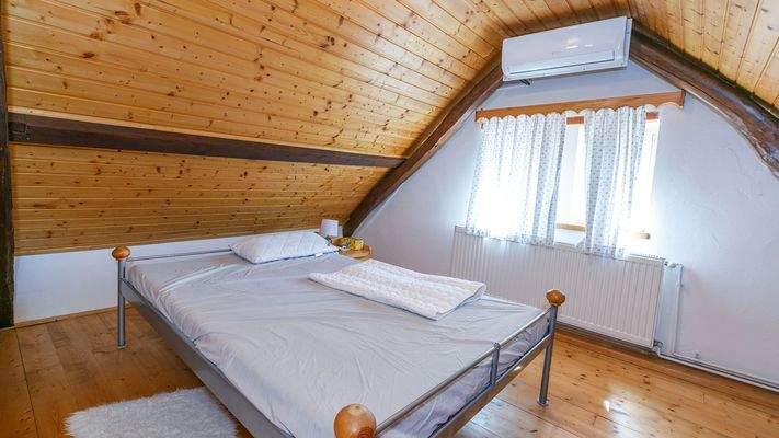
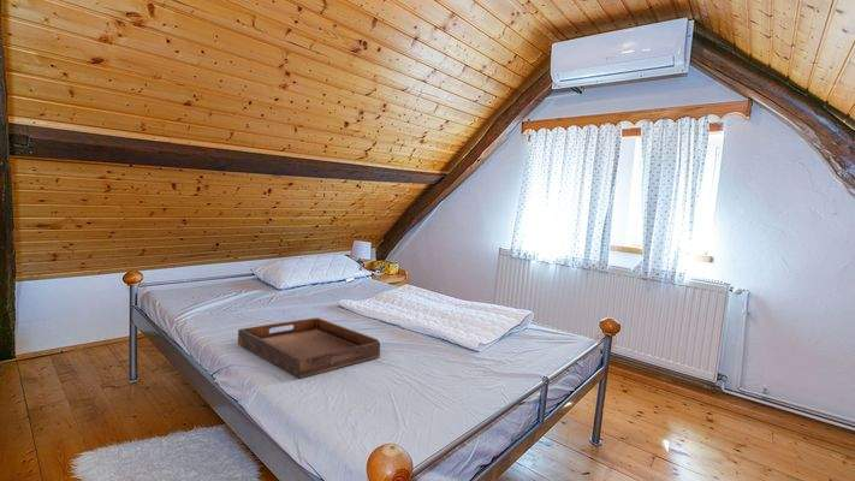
+ serving tray (309, 343)
